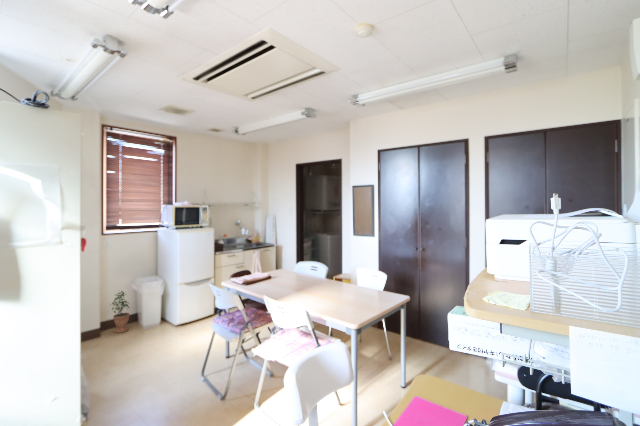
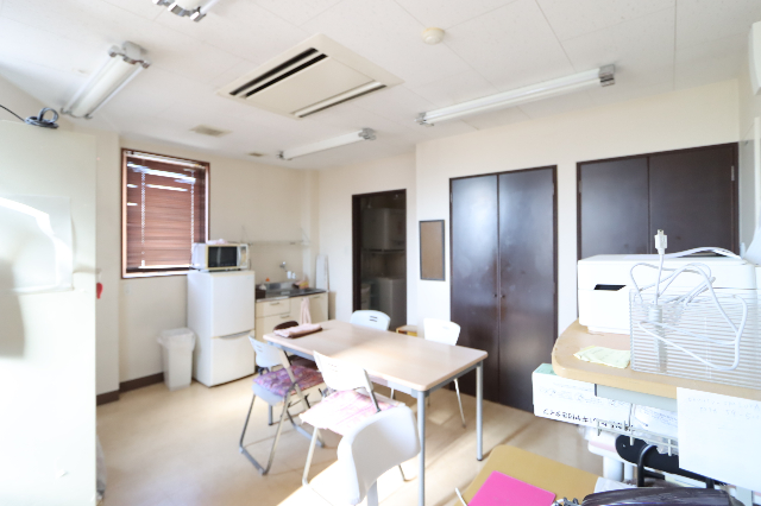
- potted plant (119, 310)
